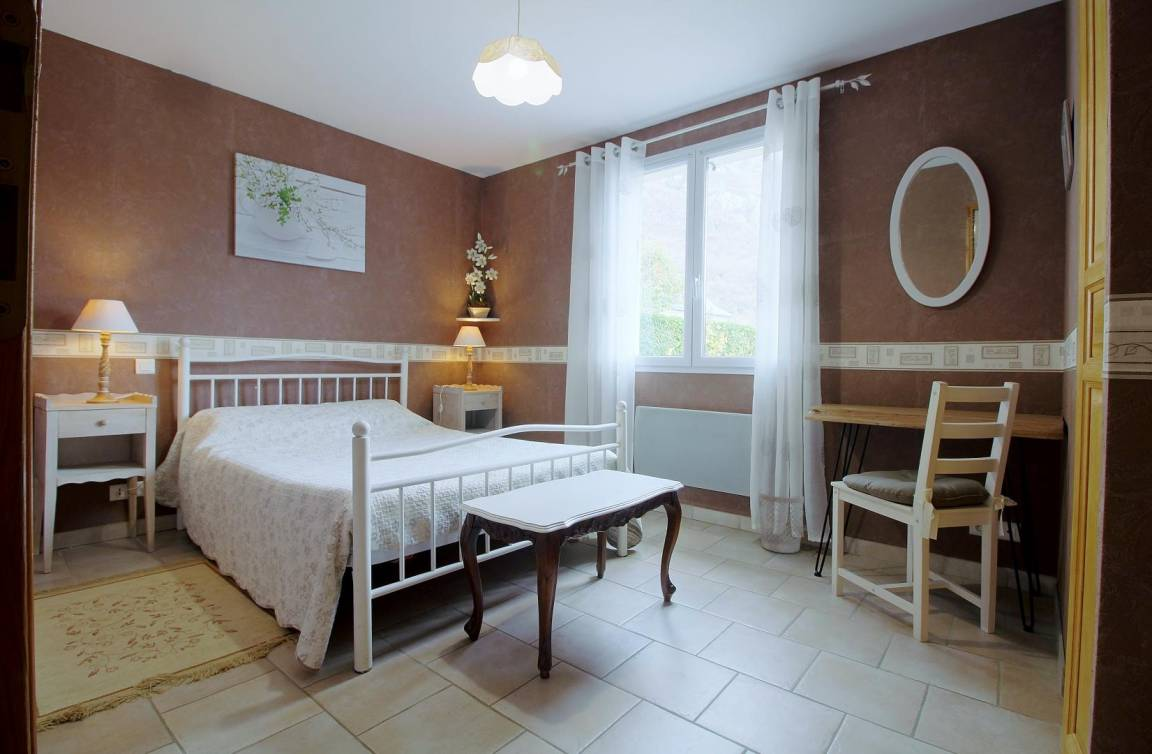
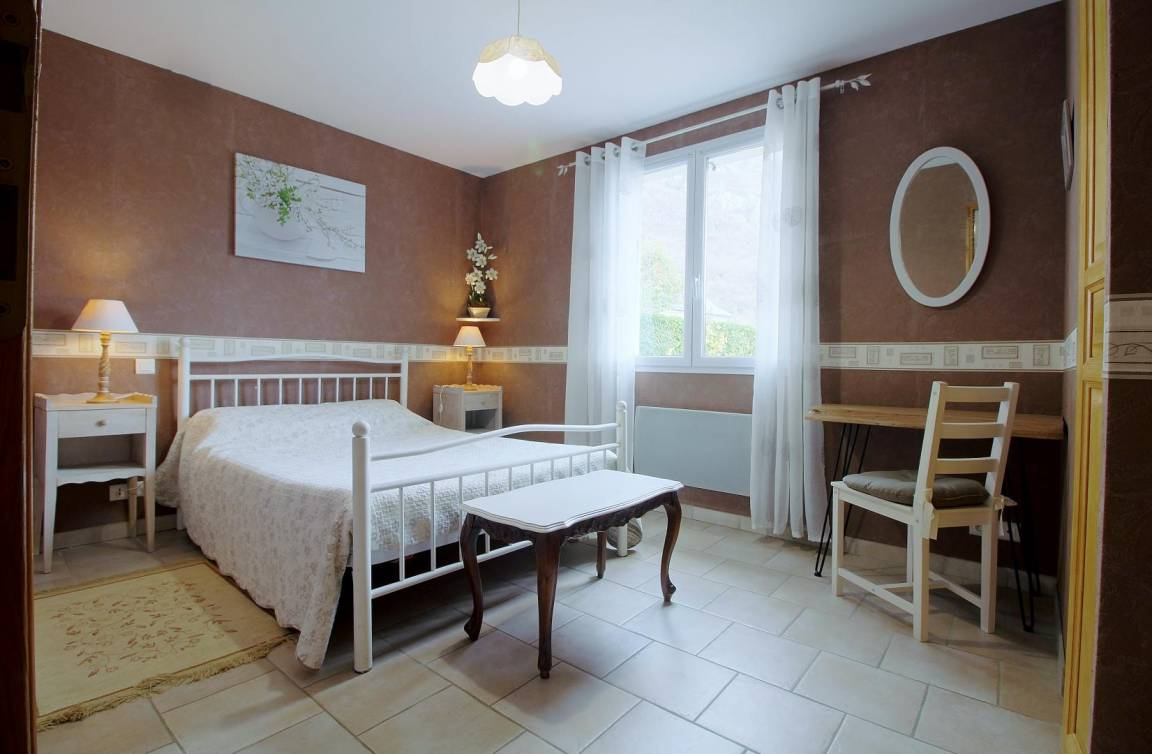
- wastebasket (780, 520)
